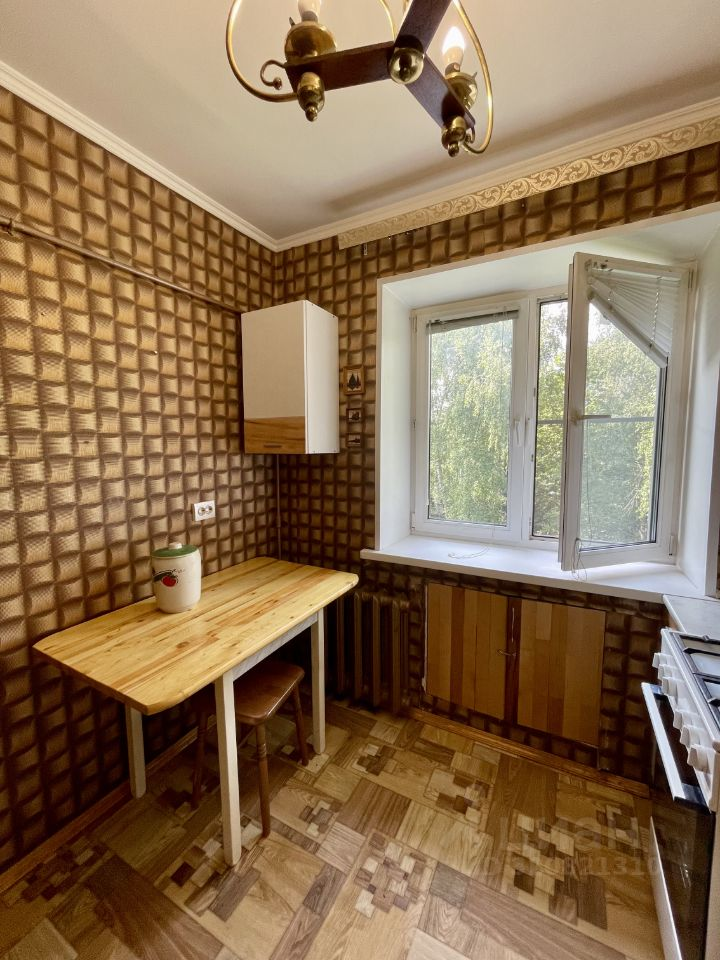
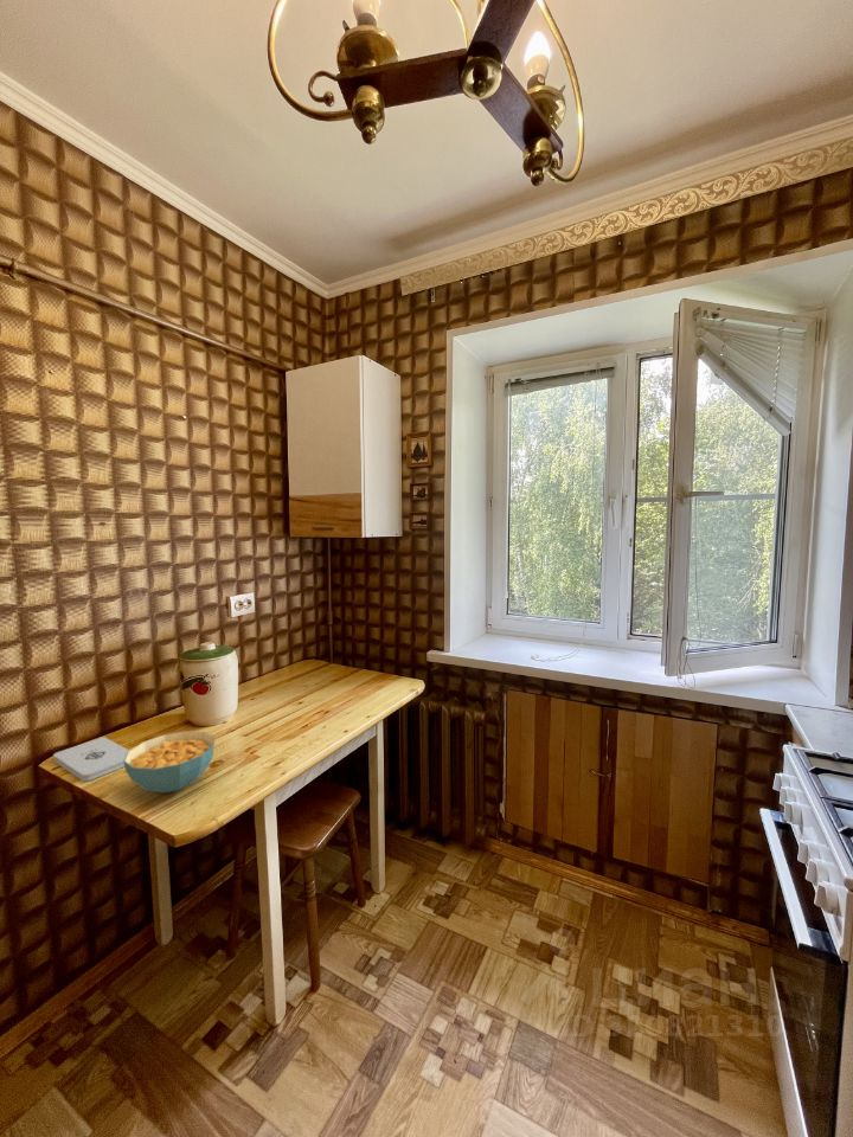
+ cereal bowl (172, 766)
+ notepad (95, 757)
